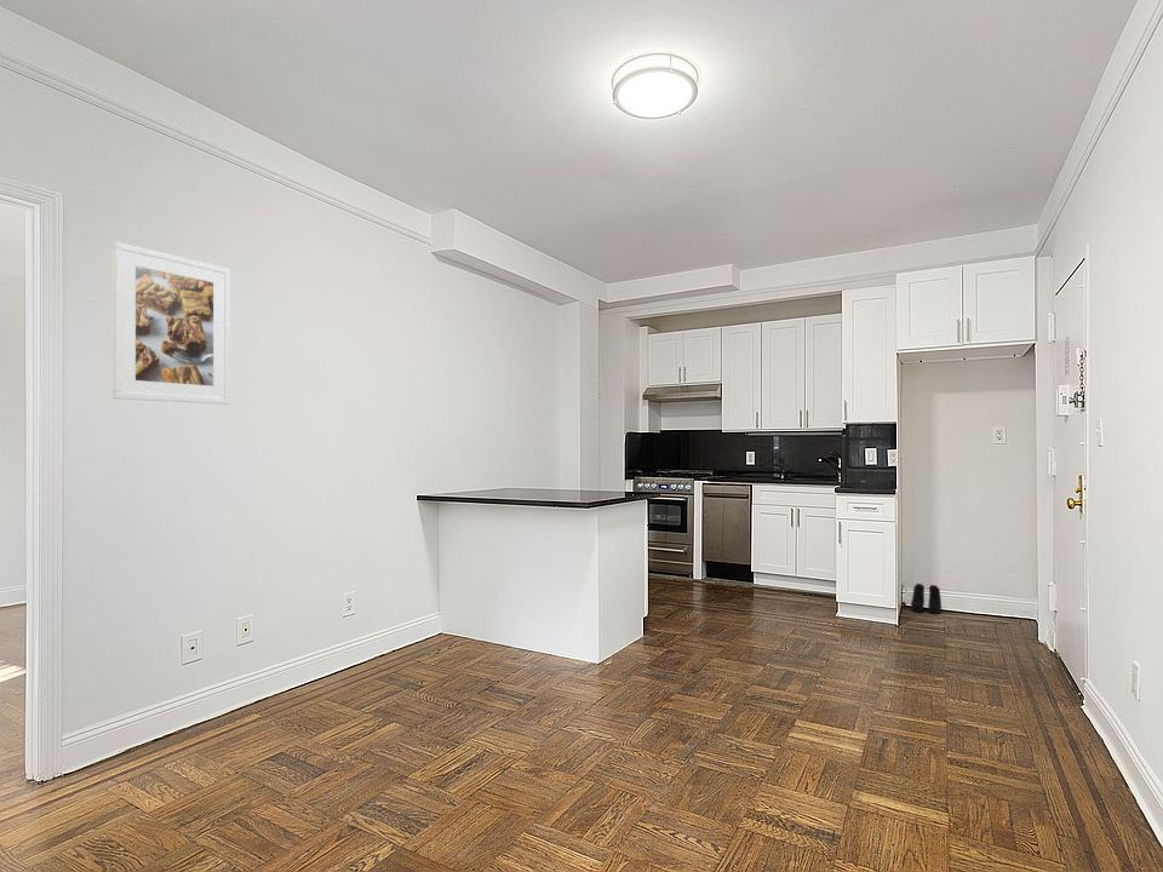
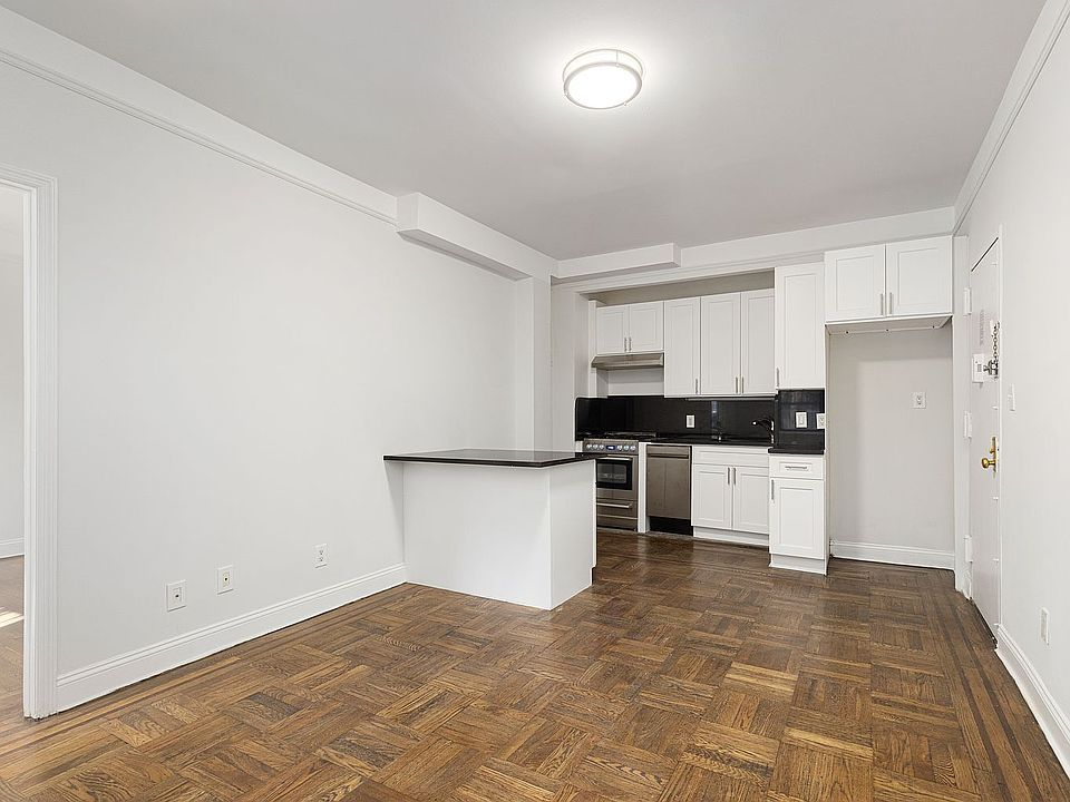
- boots (923, 597)
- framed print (174, 328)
